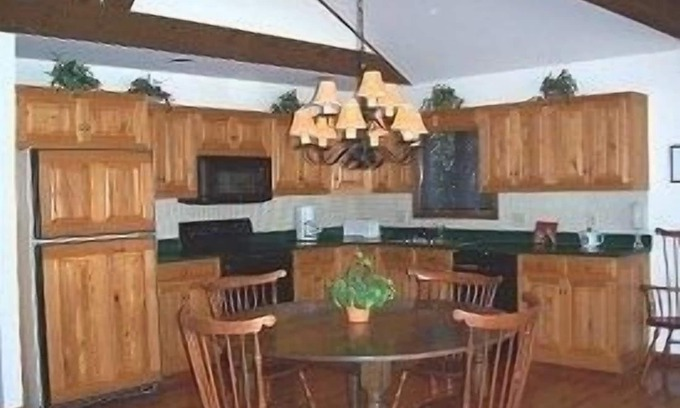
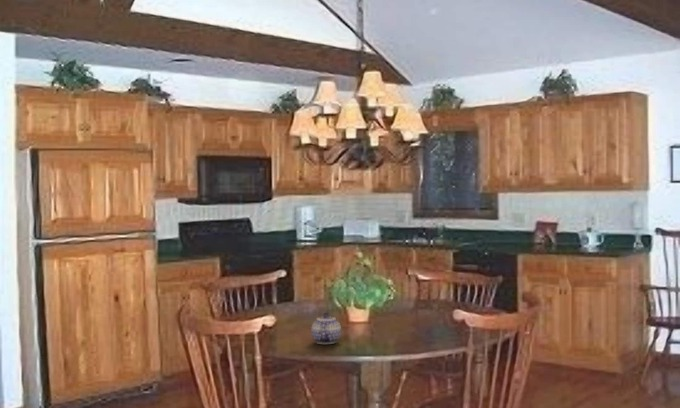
+ teapot (326, 327)
